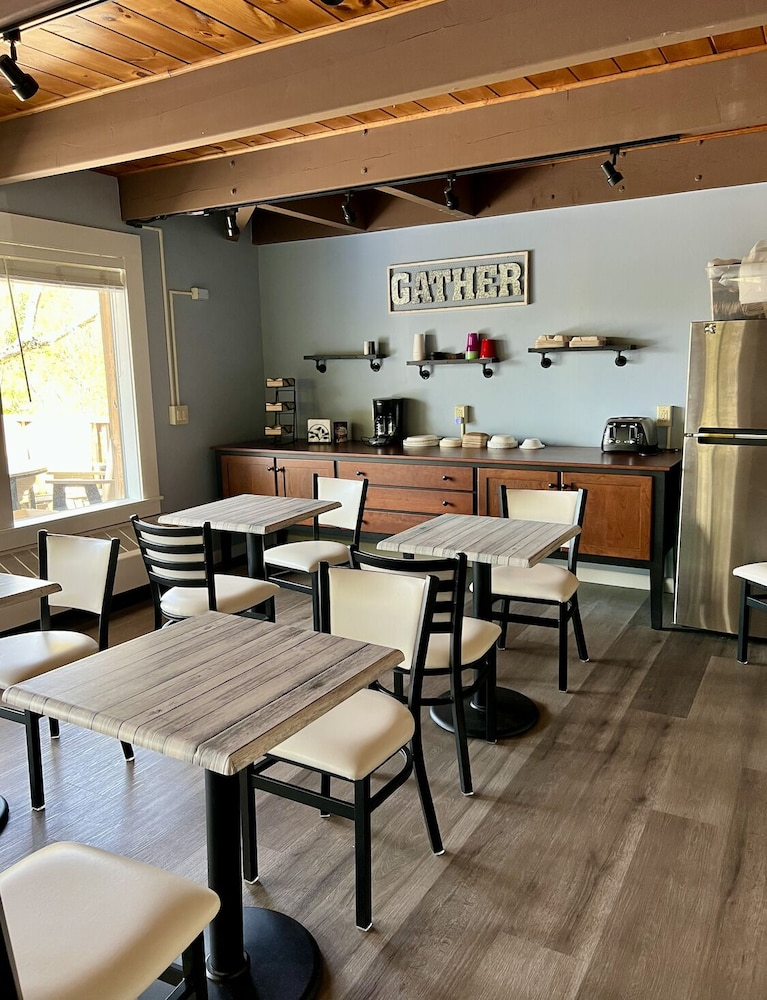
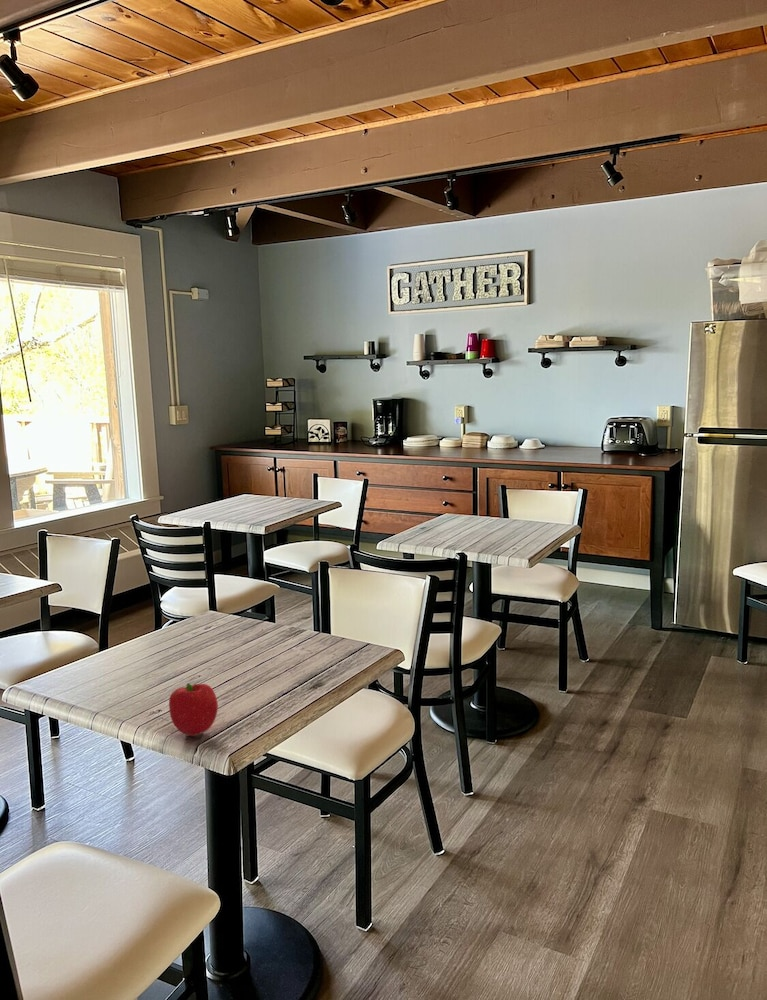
+ fruit (193, 707)
